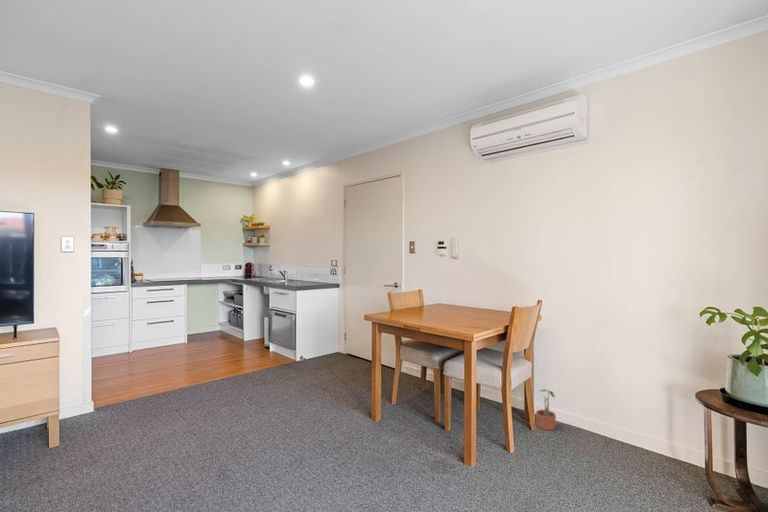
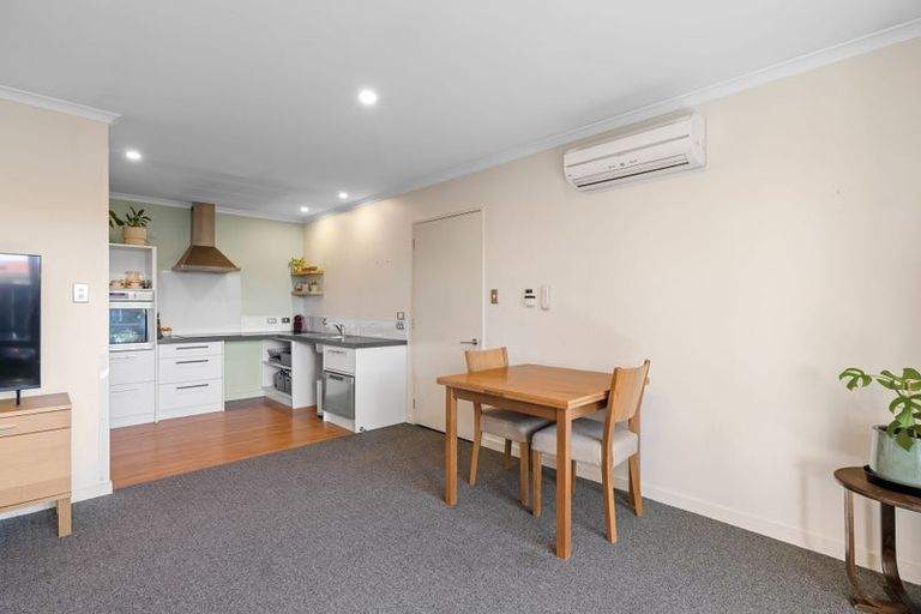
- potted plant (547, 407)
